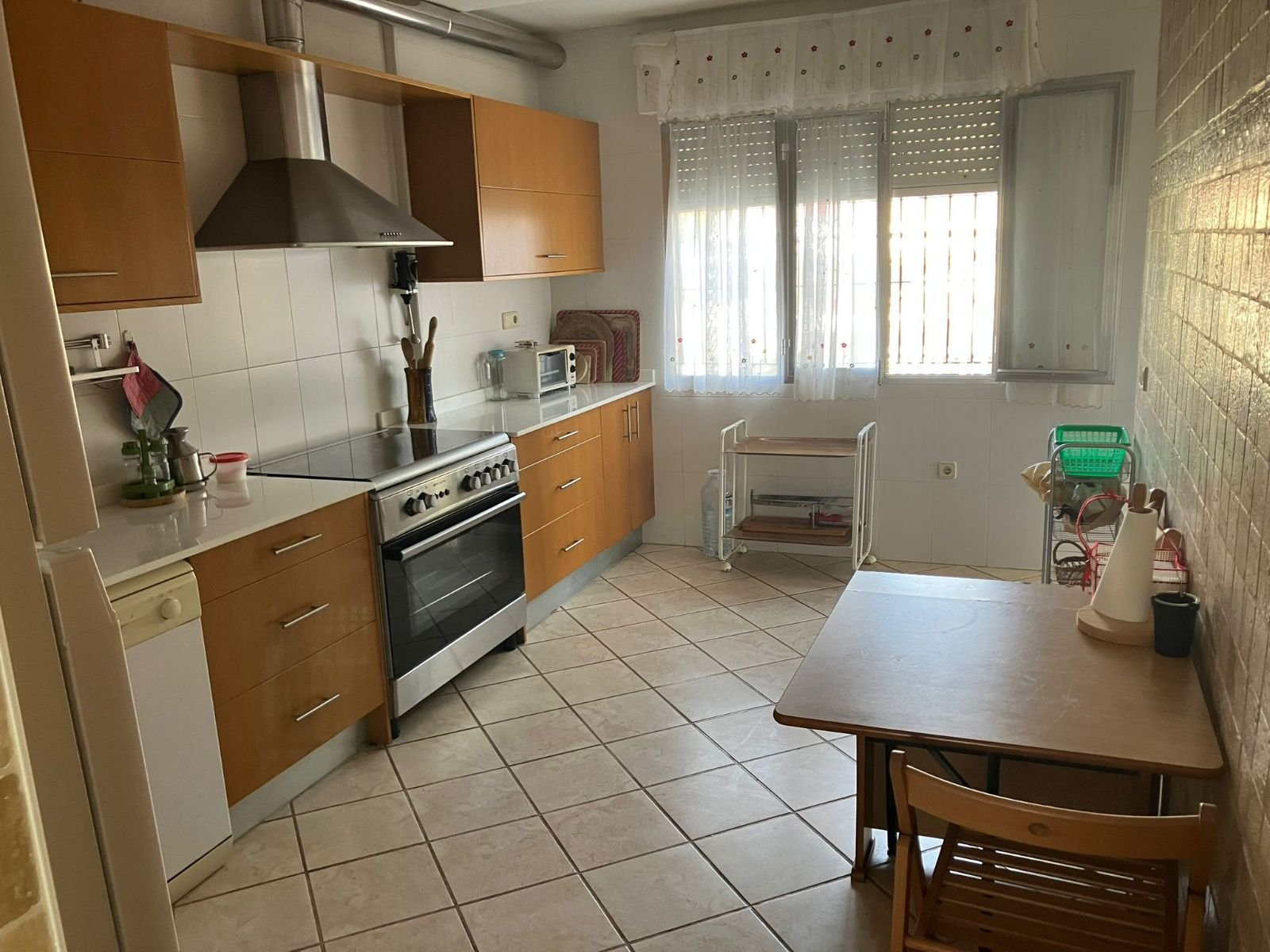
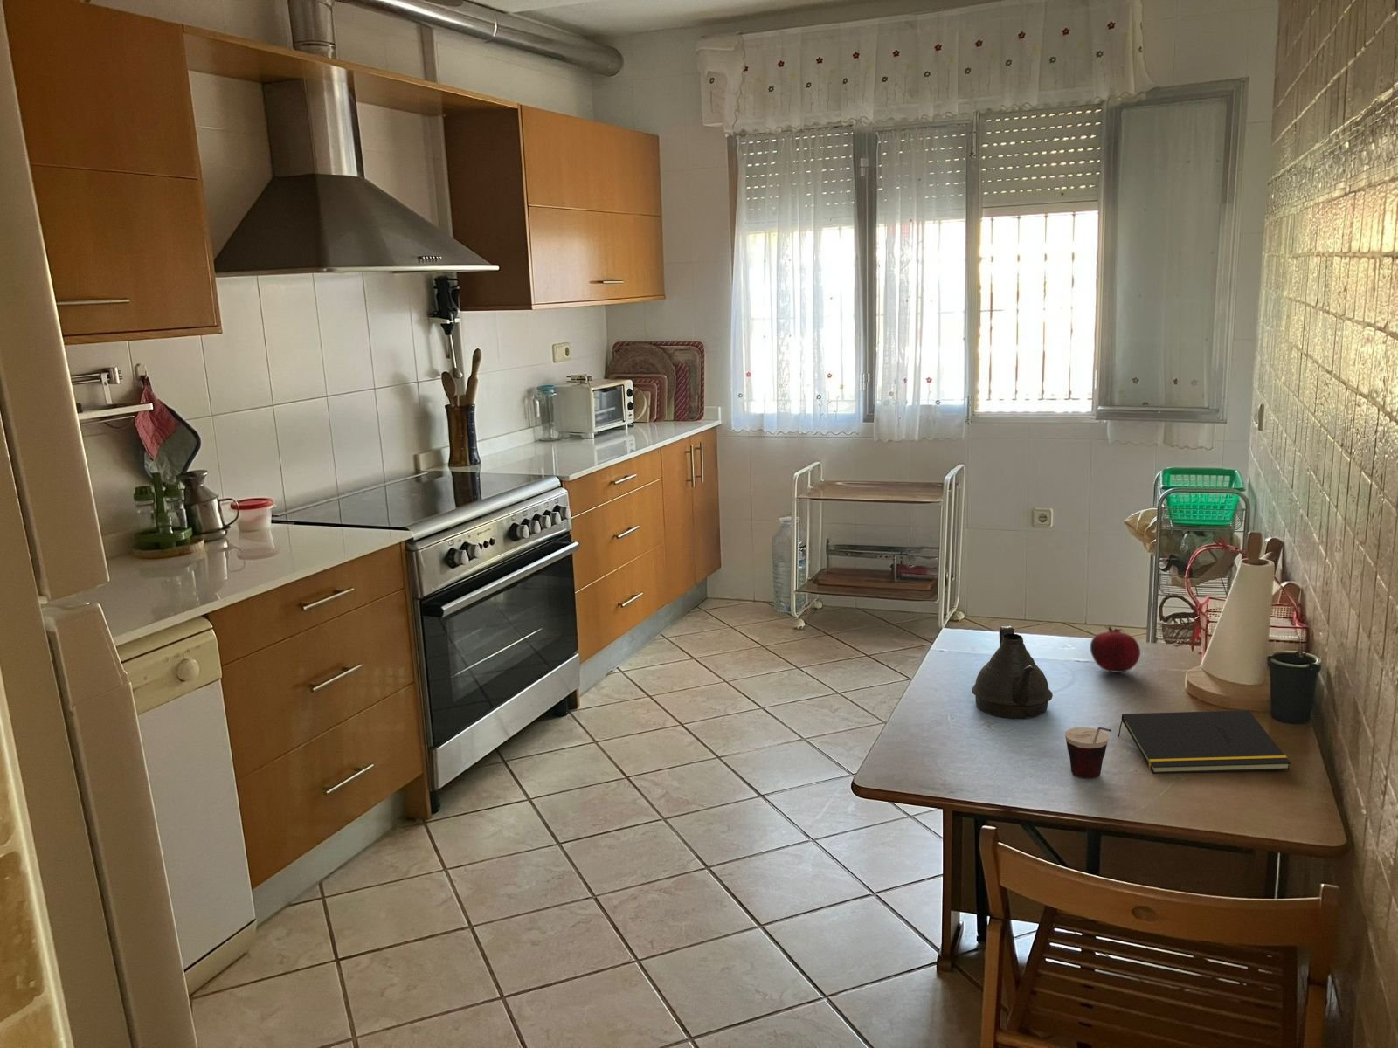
+ cup (1093, 747)
+ fruit (1115, 648)
+ notepad (1202, 740)
+ teapot (1014, 676)
